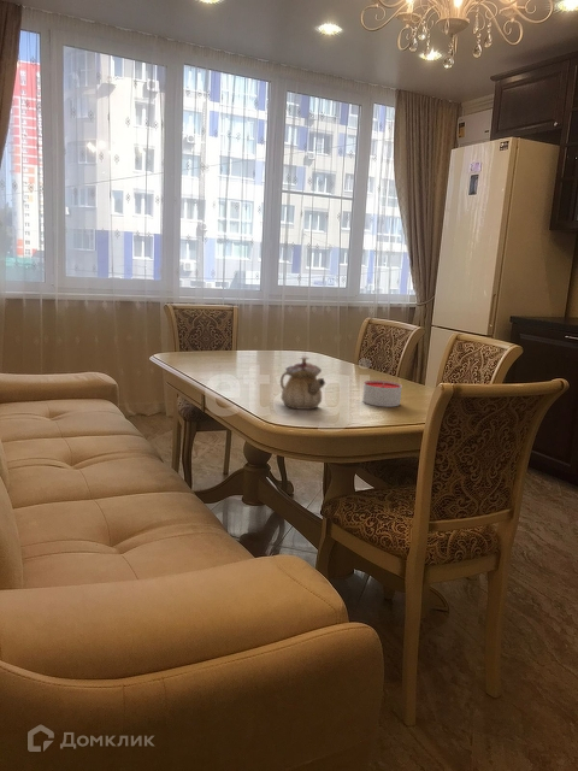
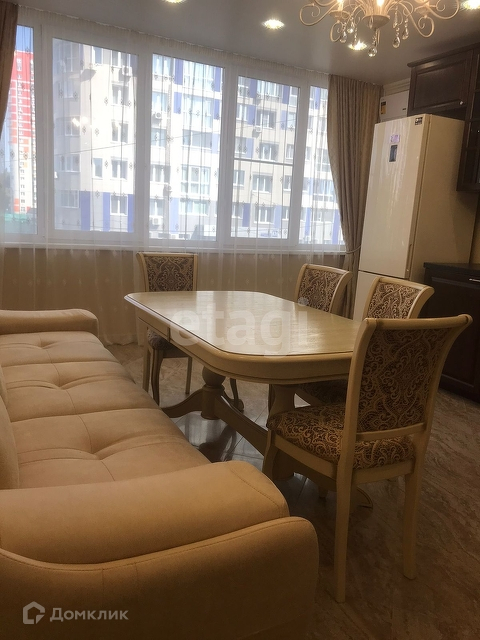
- candle (382, 392)
- teapot (300, 379)
